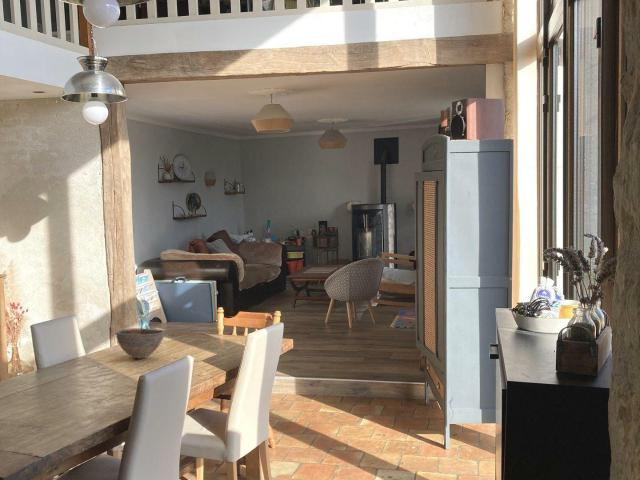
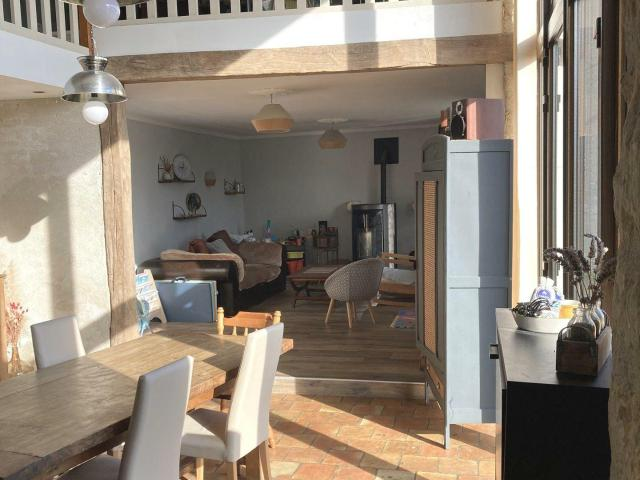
- bowl (140, 343)
